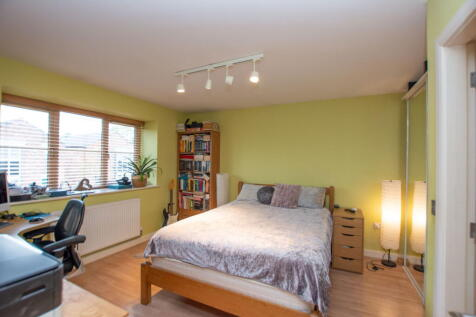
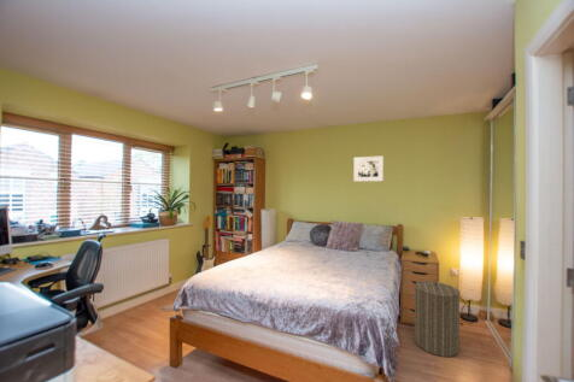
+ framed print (368, 169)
+ laundry hamper (435, 311)
